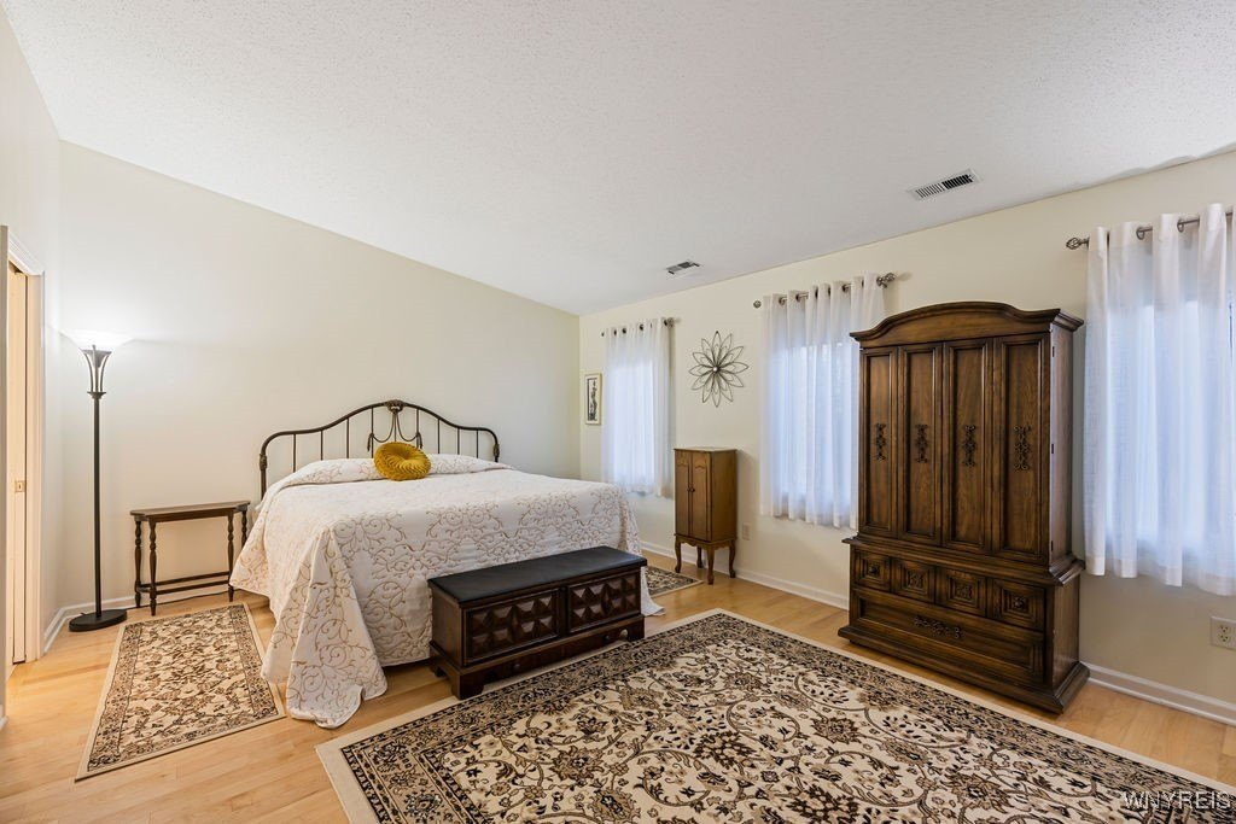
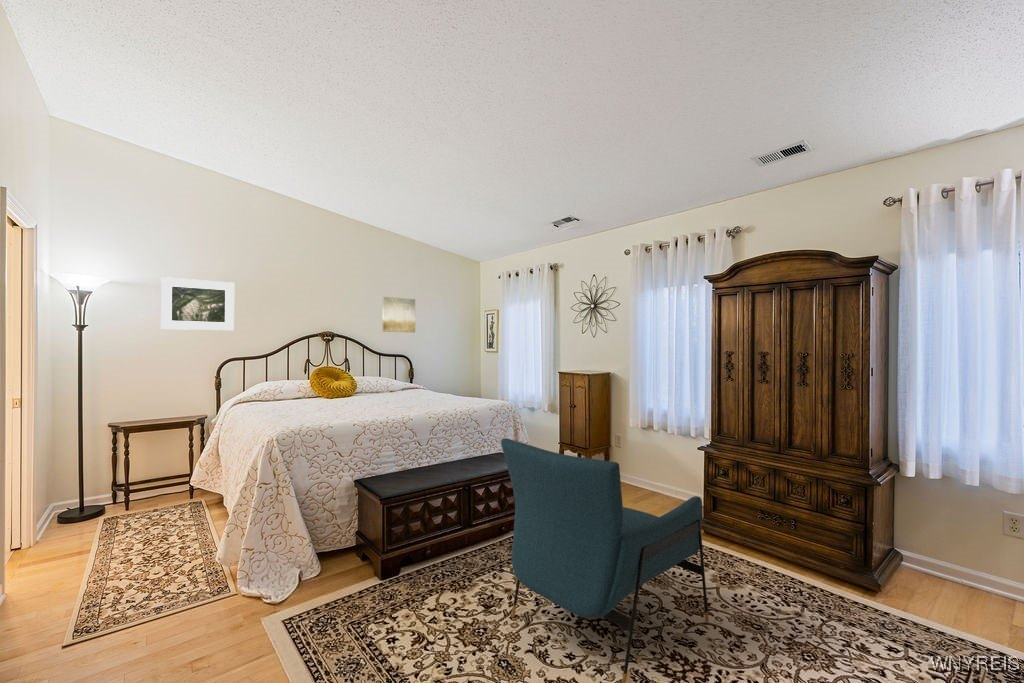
+ wall art (399, 315)
+ chair (605, 529)
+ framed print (199, 304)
